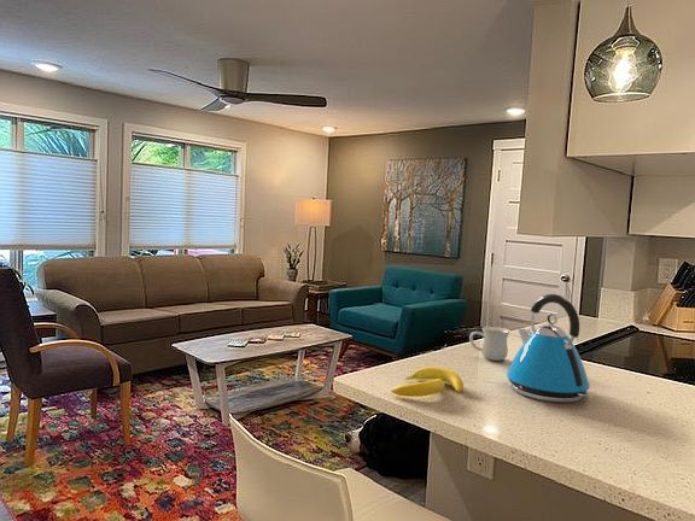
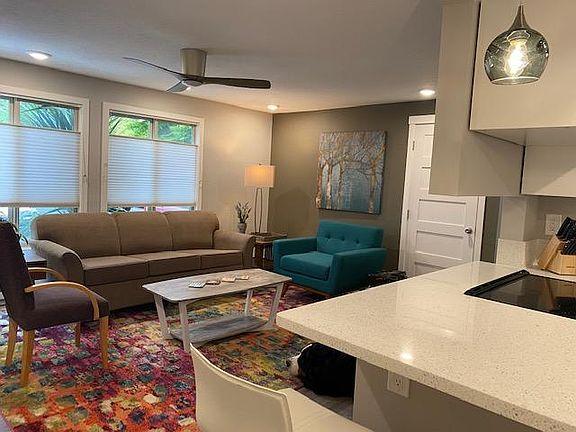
- mug (489, 343)
- banana (425, 381)
- kettle (551, 343)
